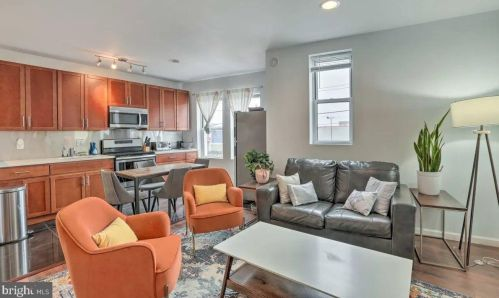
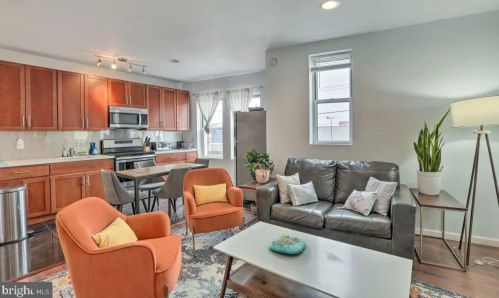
+ decorative tray (288, 237)
